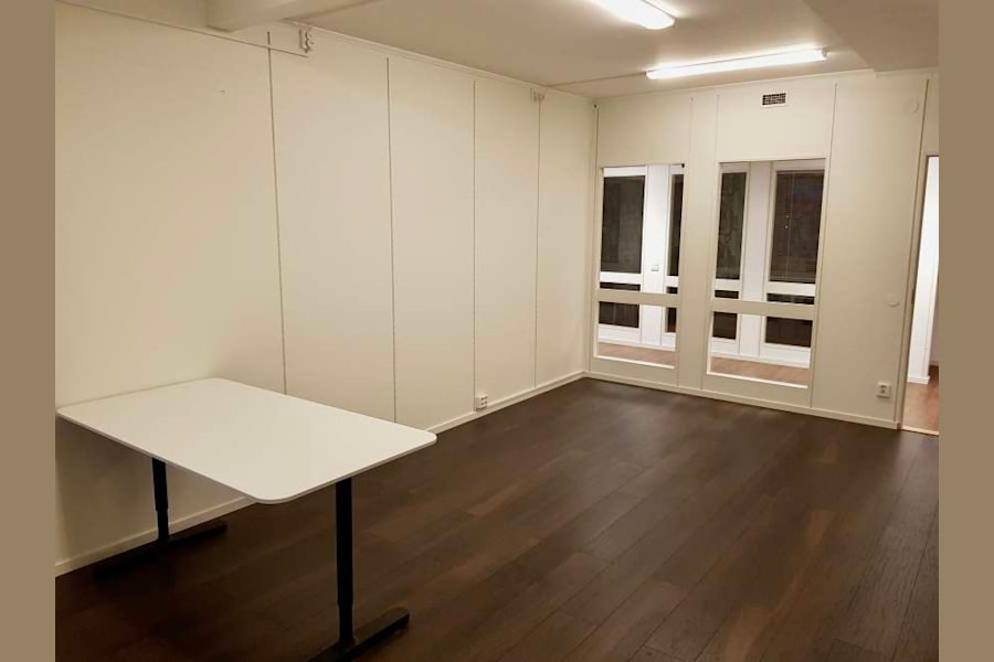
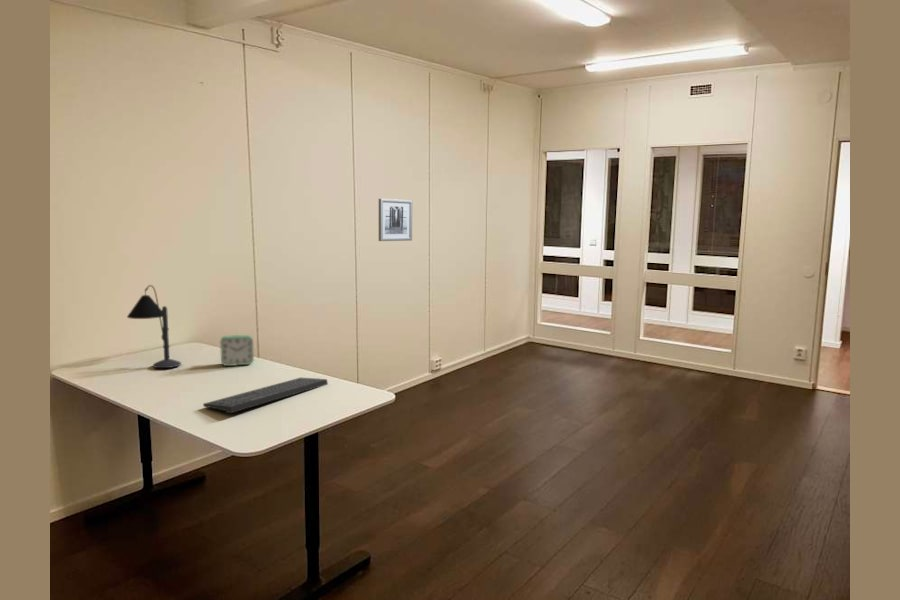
+ wall art (395, 220)
+ alarm clock (237, 349)
+ desk lamp (160, 323)
+ keyboard (269, 392)
